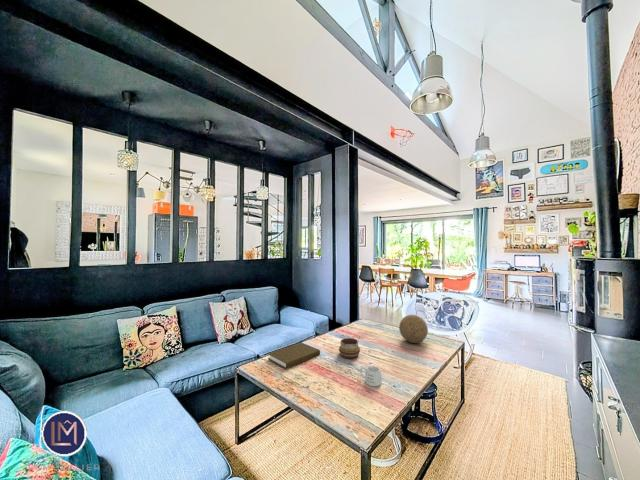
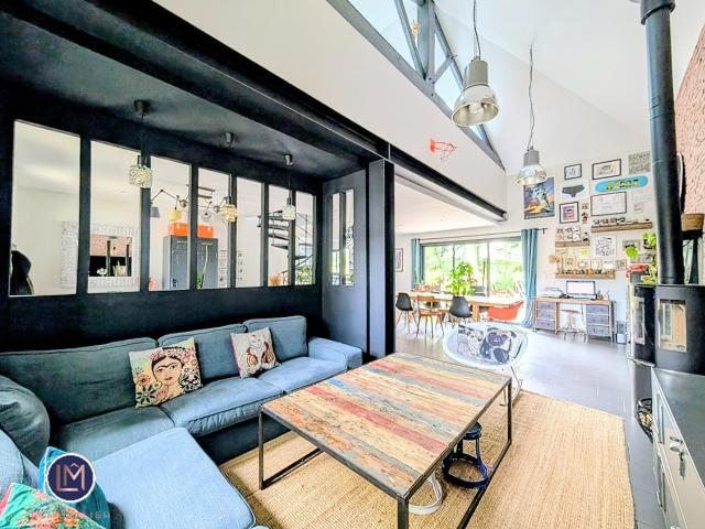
- mug (370, 375)
- decorative ball (413, 328)
- book (294, 354)
- decorative bowl (349, 348)
